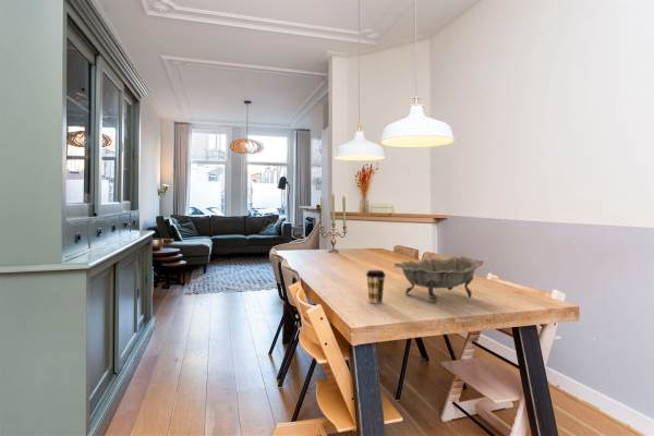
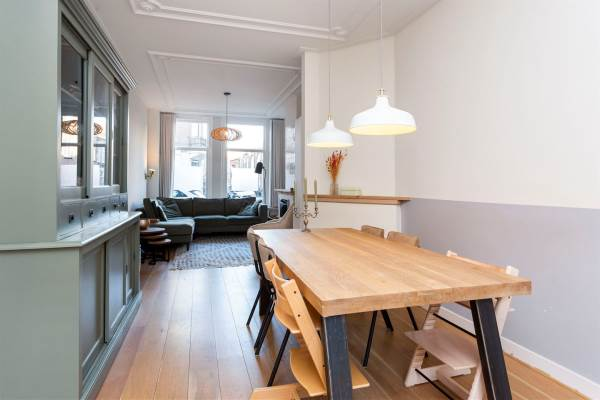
- coffee cup (375, 286)
- decorative bowl (438, 277)
